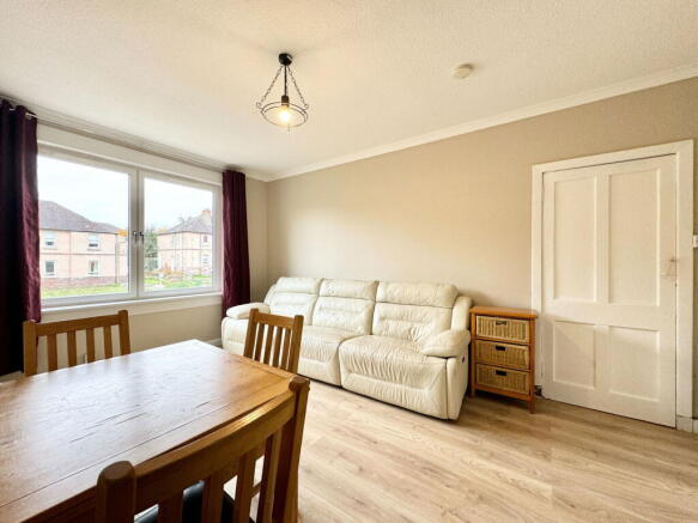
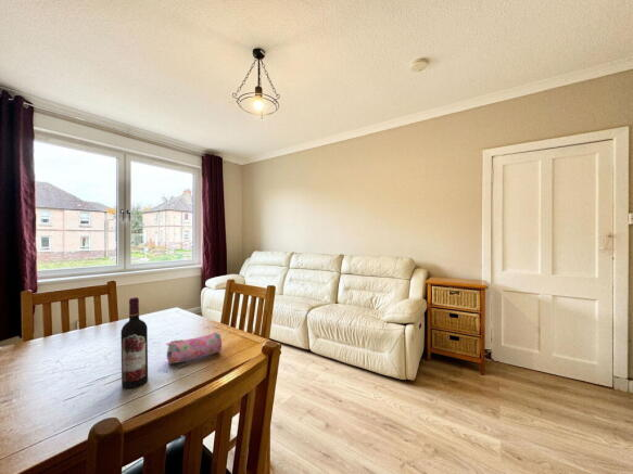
+ wine bottle (134, 340)
+ pencil case (194, 346)
